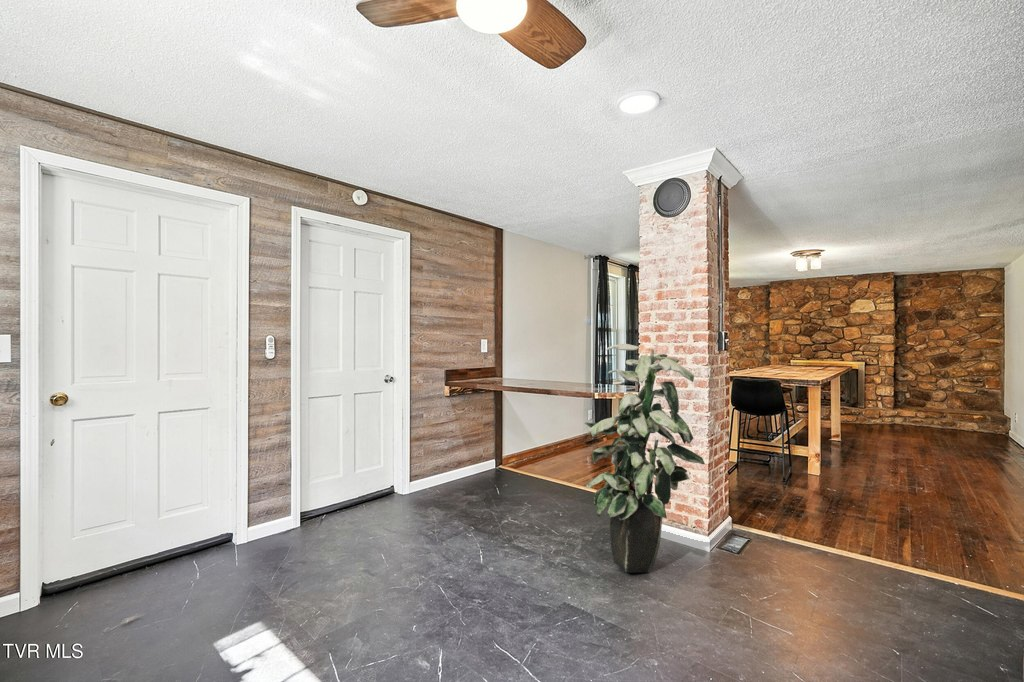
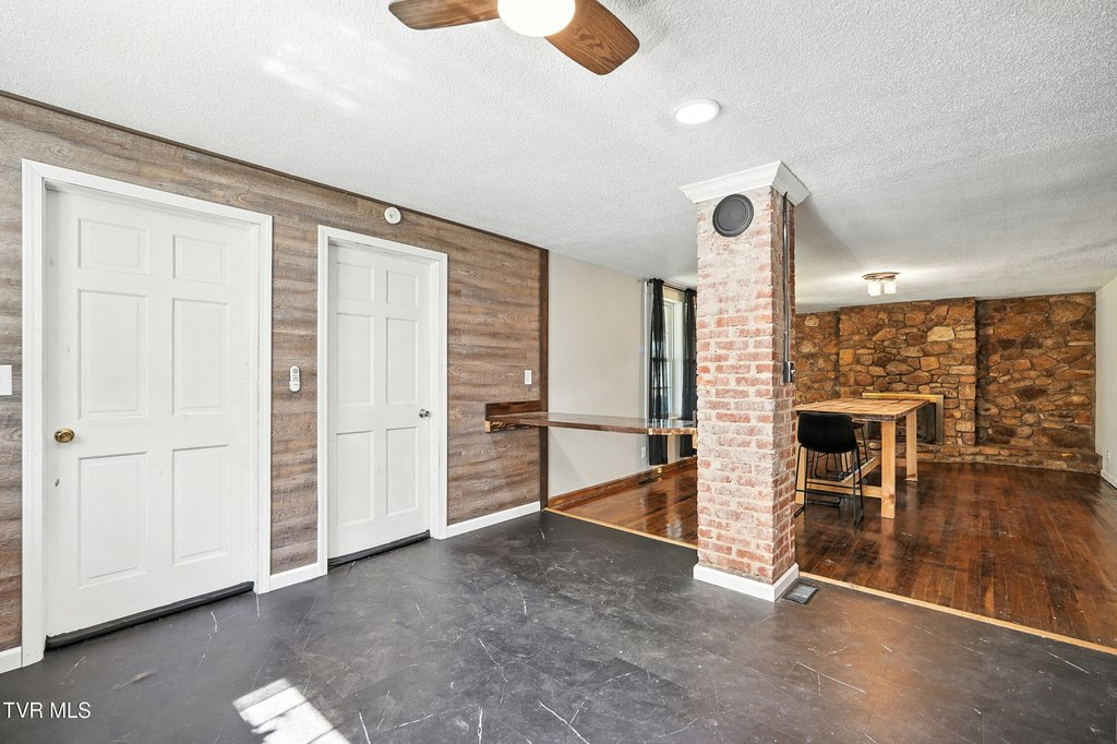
- indoor plant (636, 453)
